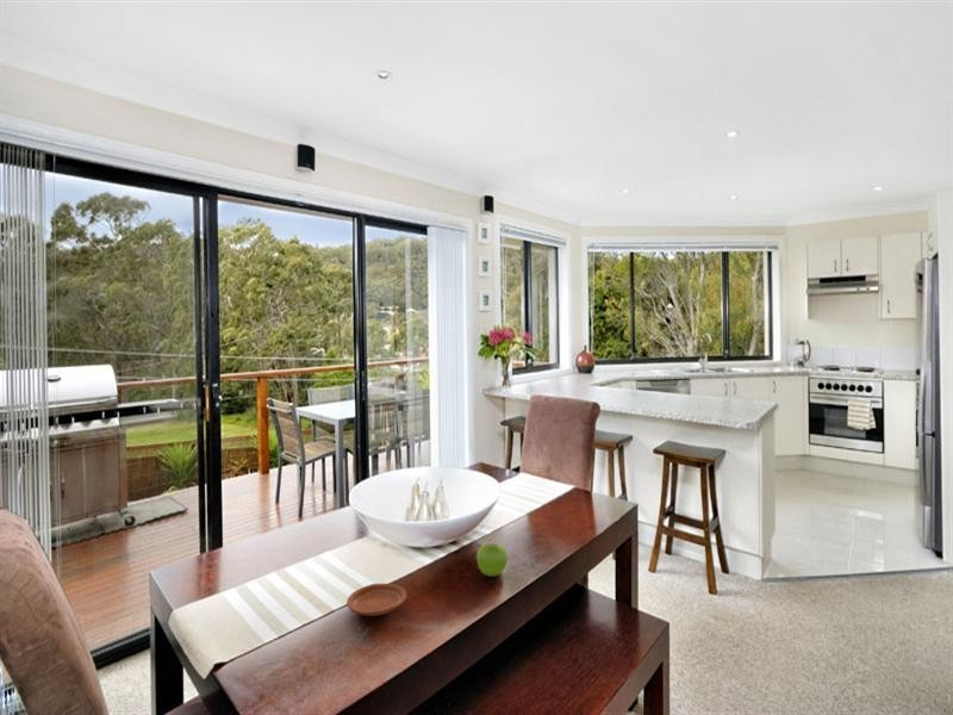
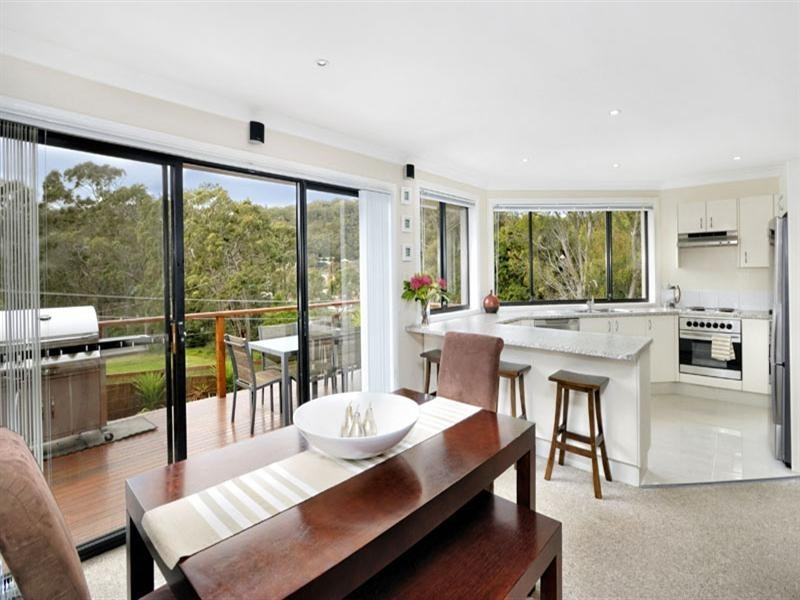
- fruit (492, 558)
- plate (376, 603)
